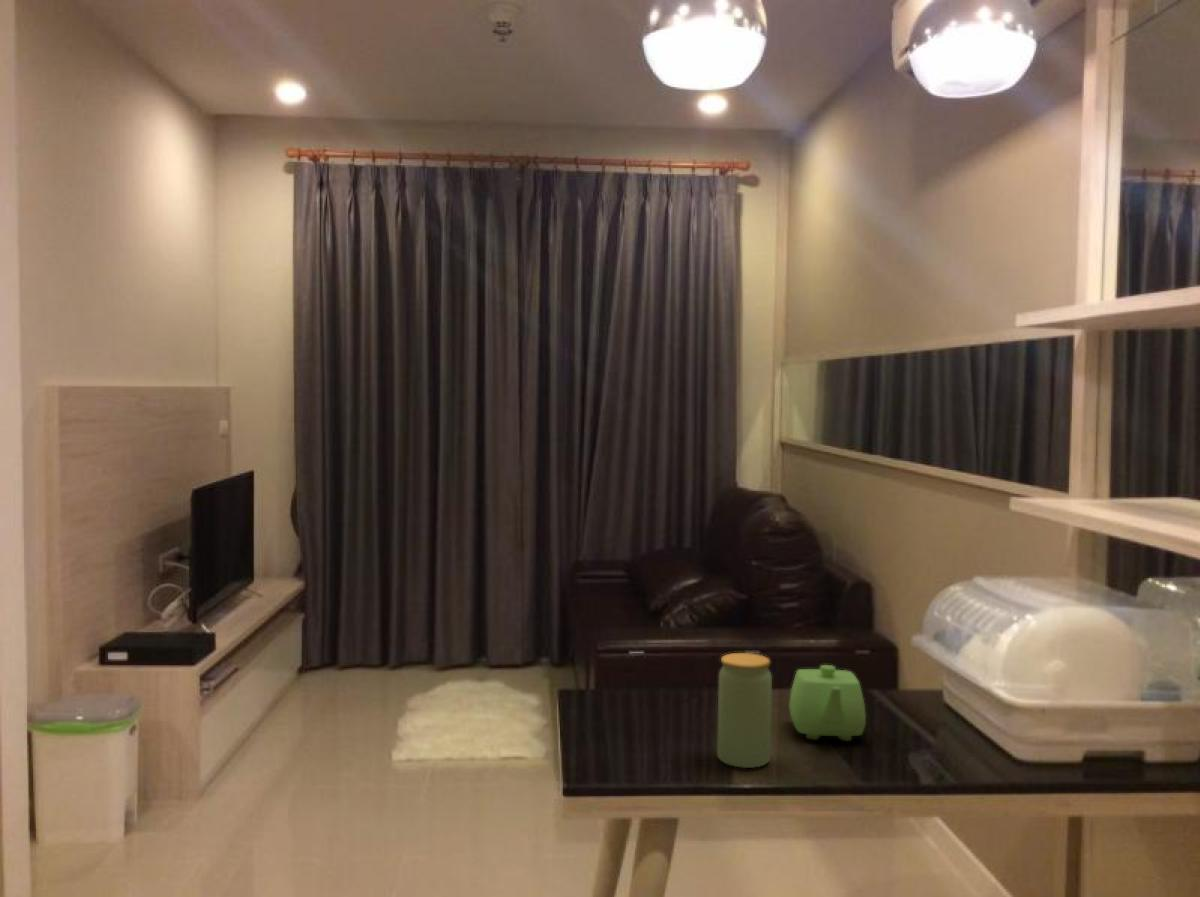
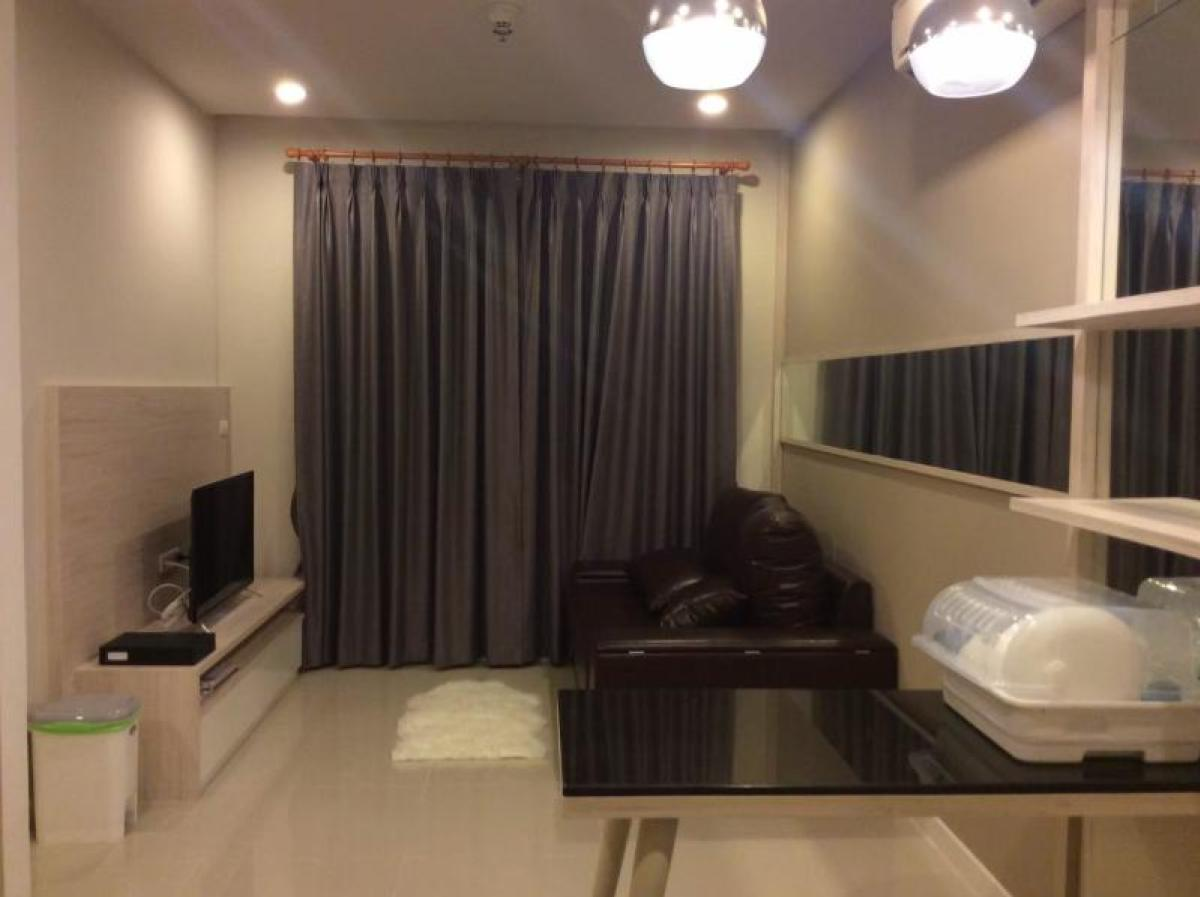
- teapot (828, 701)
- jar (744, 708)
